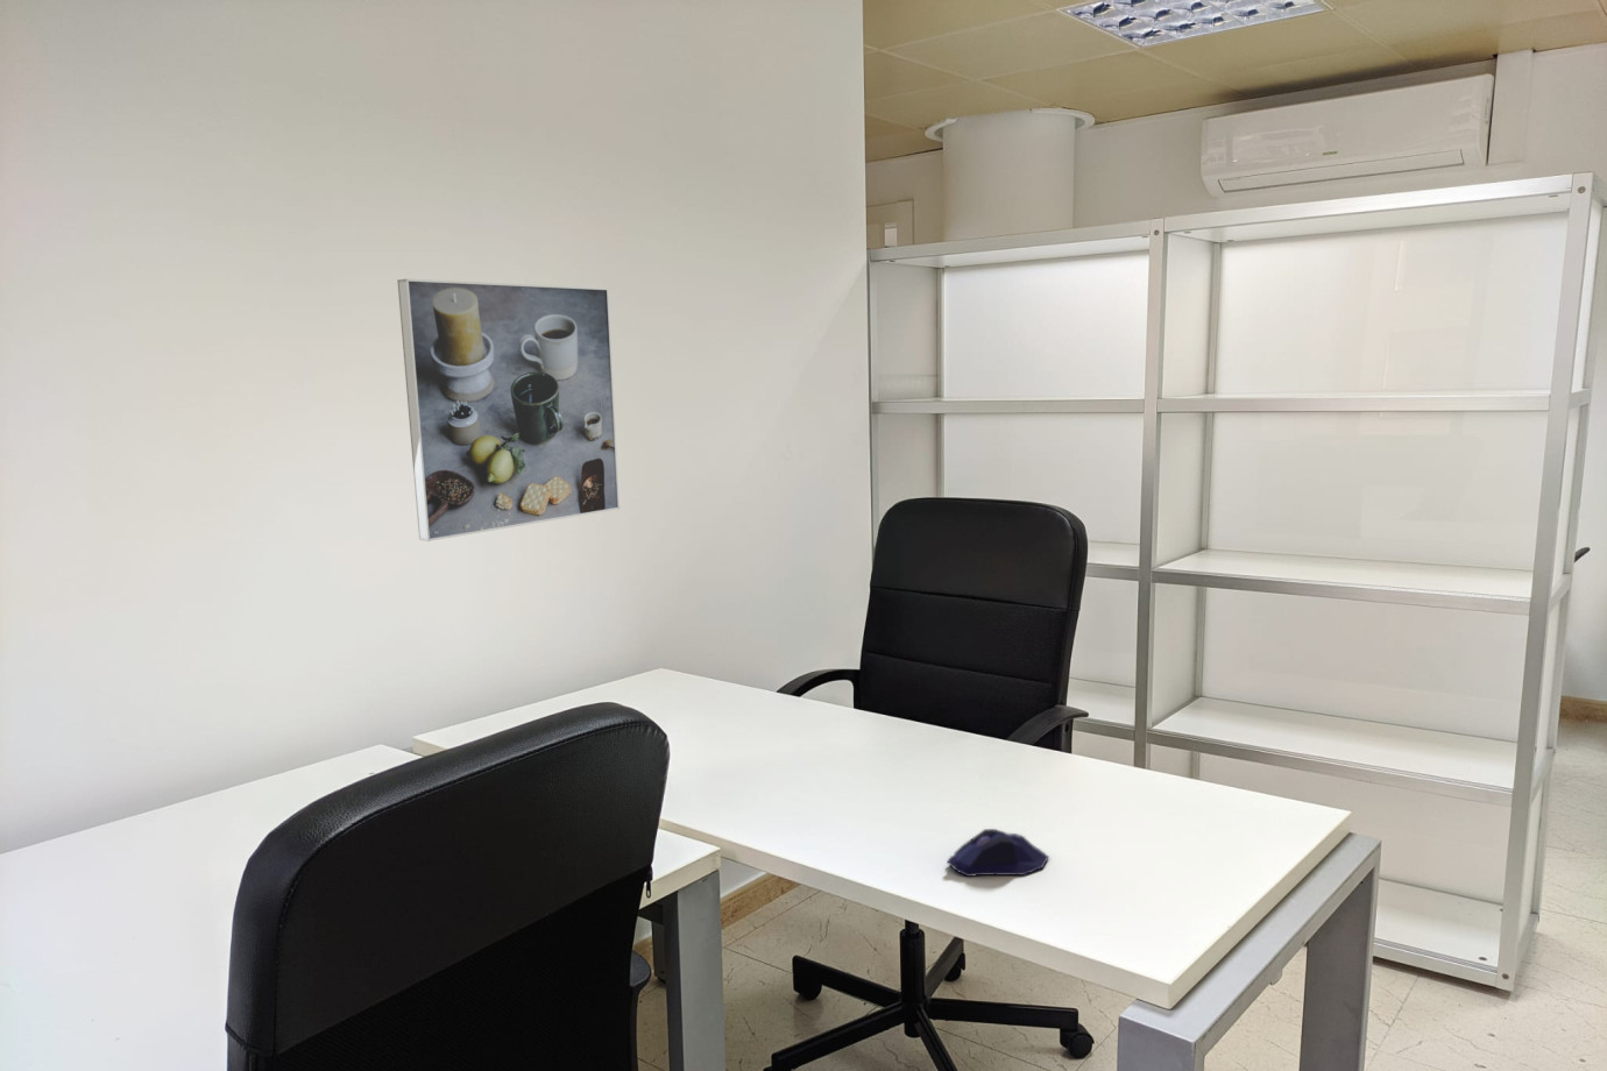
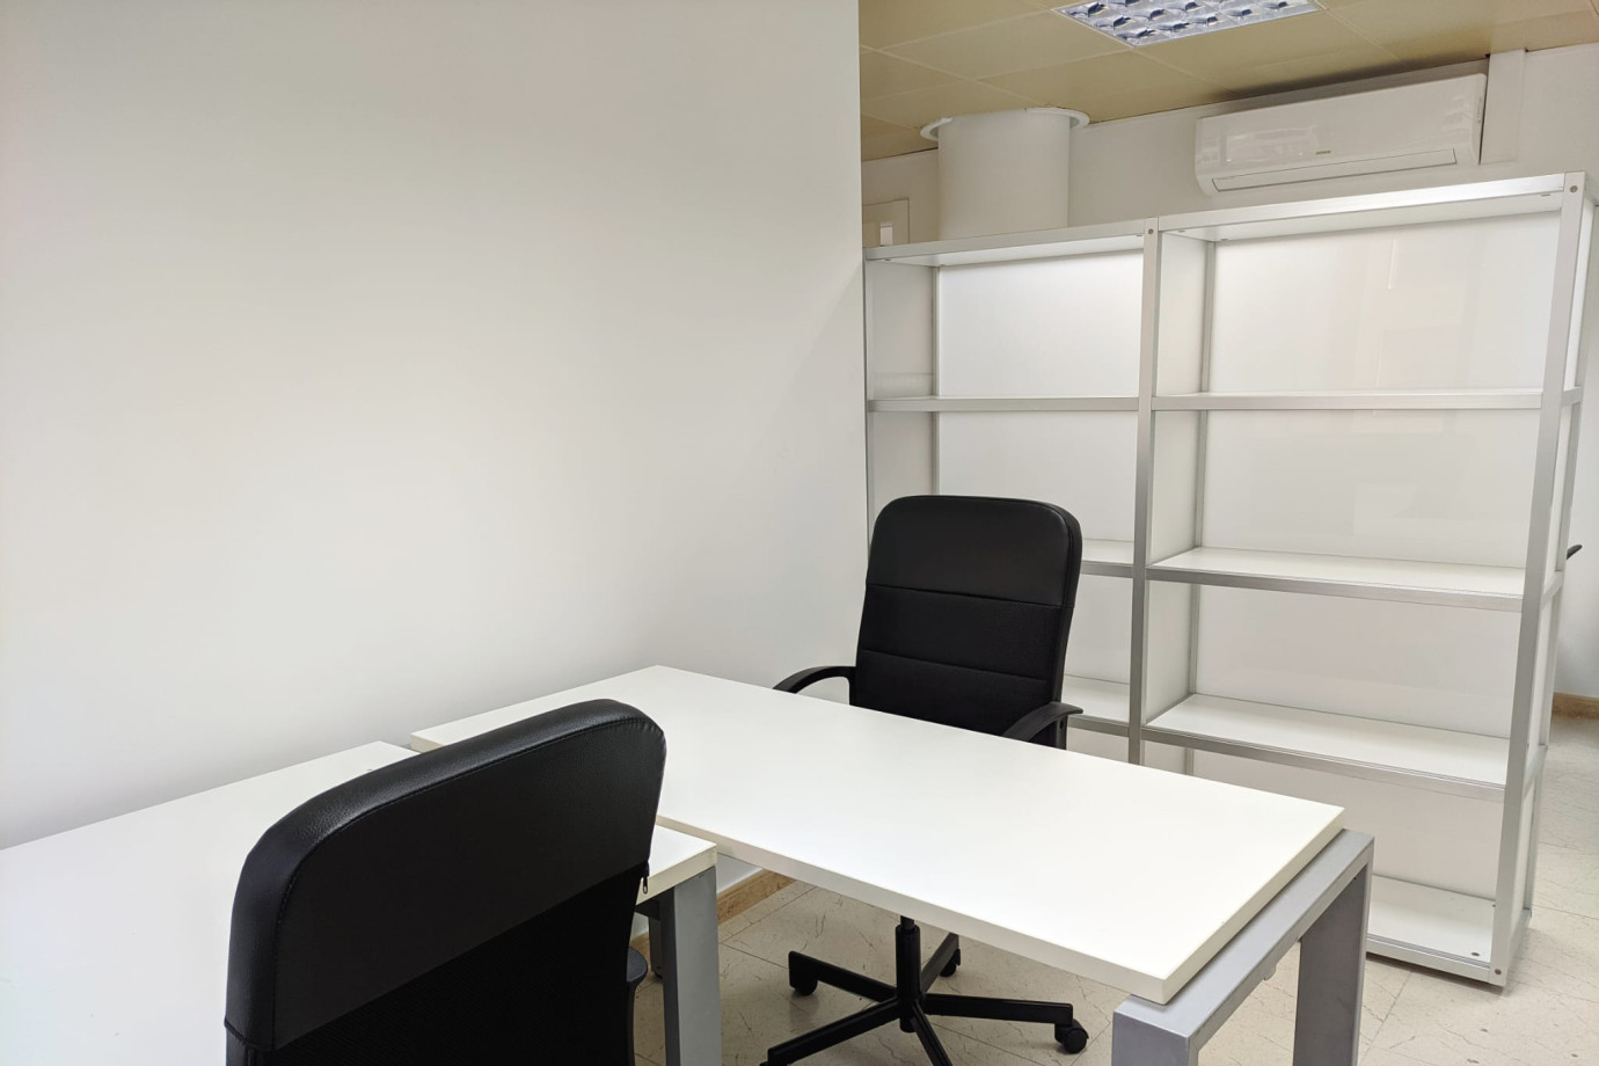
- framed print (519, 405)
- computer mouse (997, 847)
